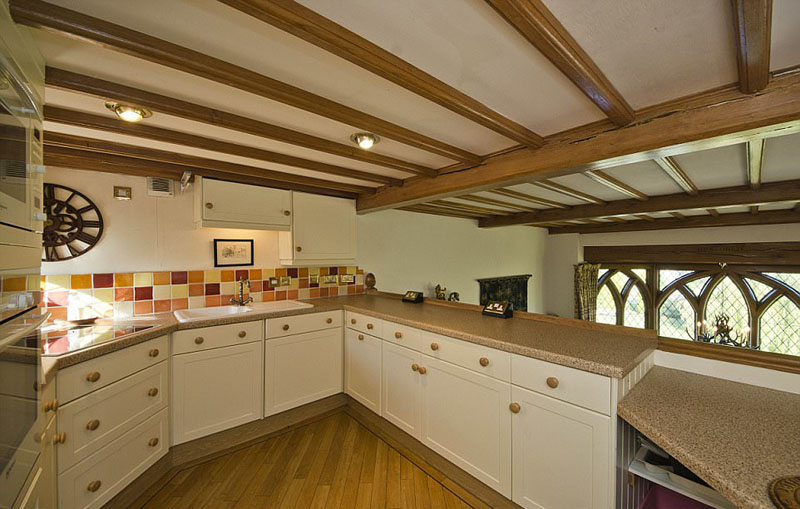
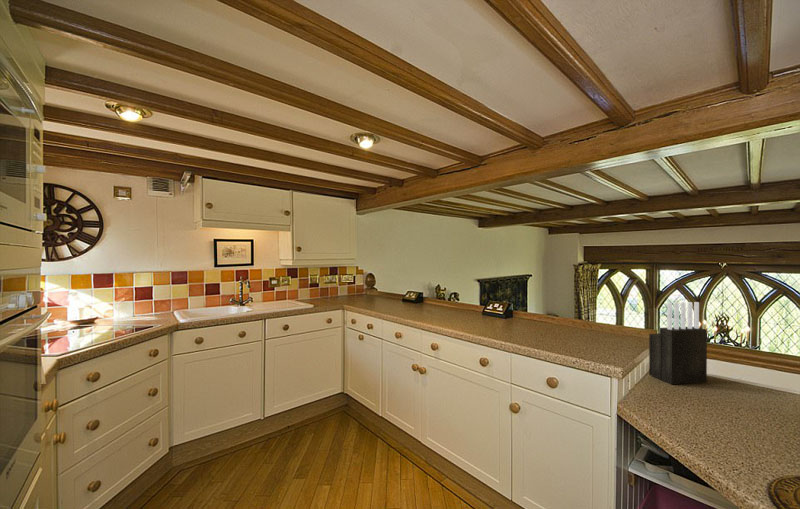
+ knife block (674, 339)
